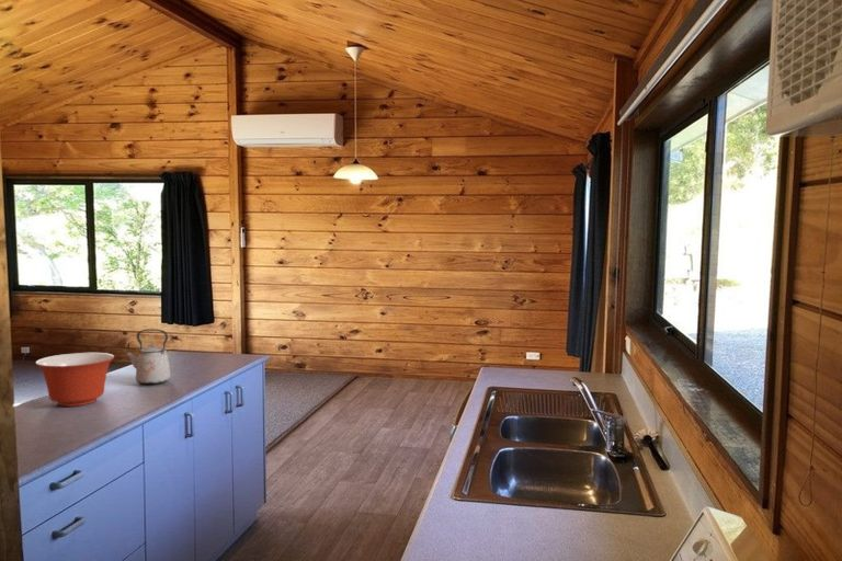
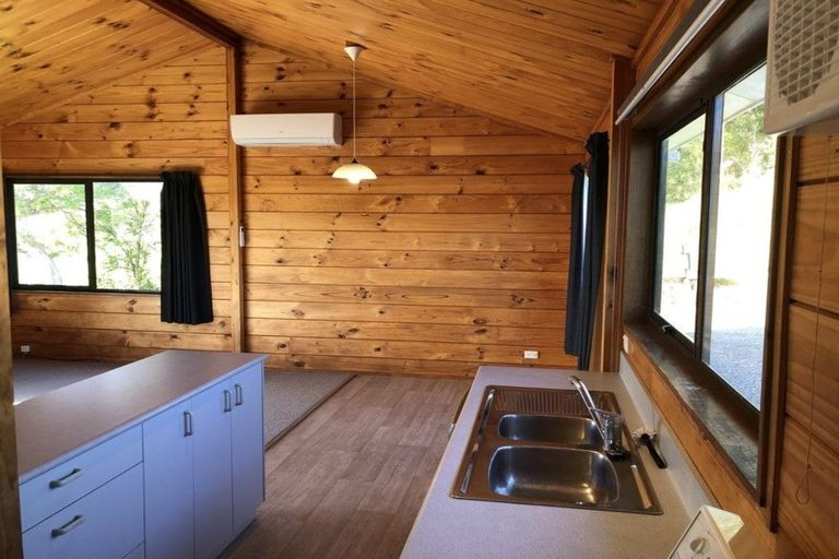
- mixing bowl (76, 380)
- kettle (146, 355)
